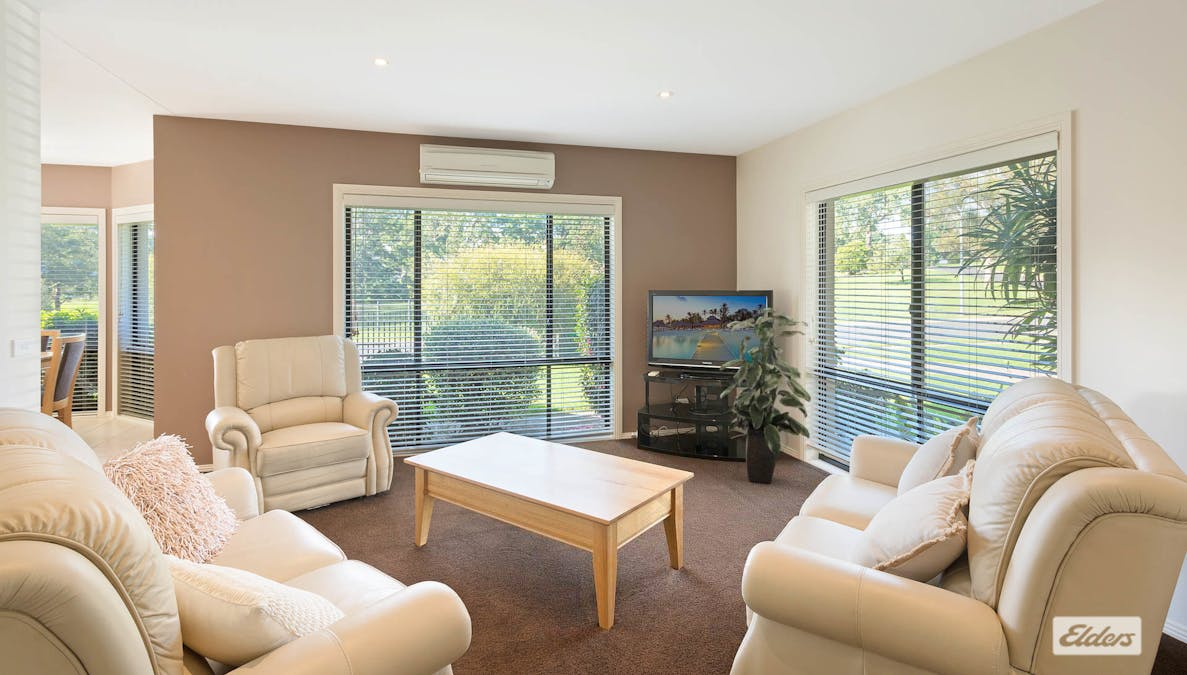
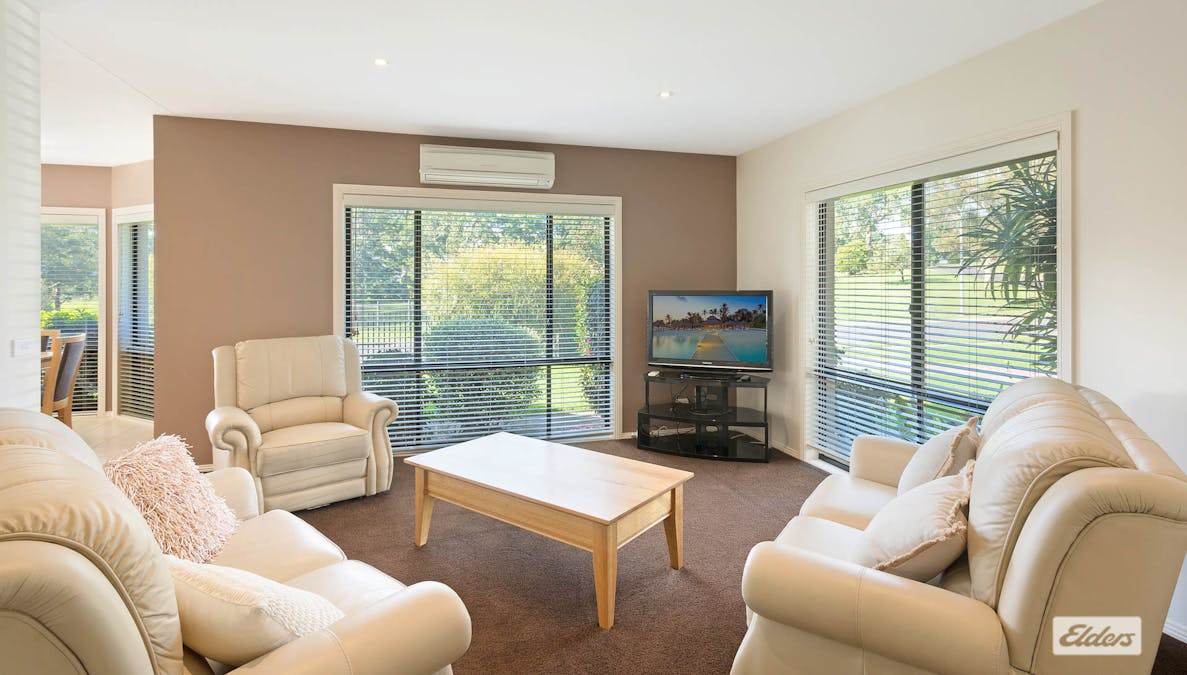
- indoor plant (766, 395)
